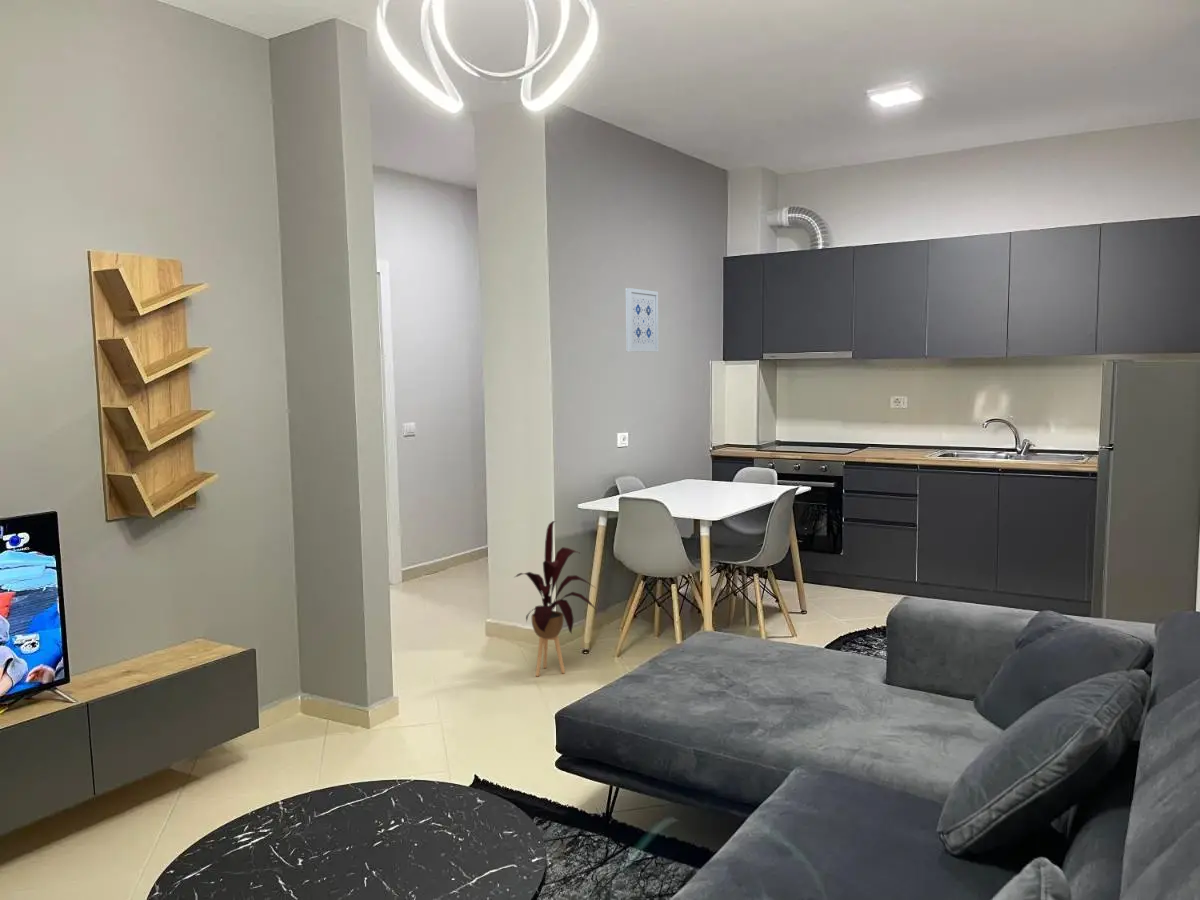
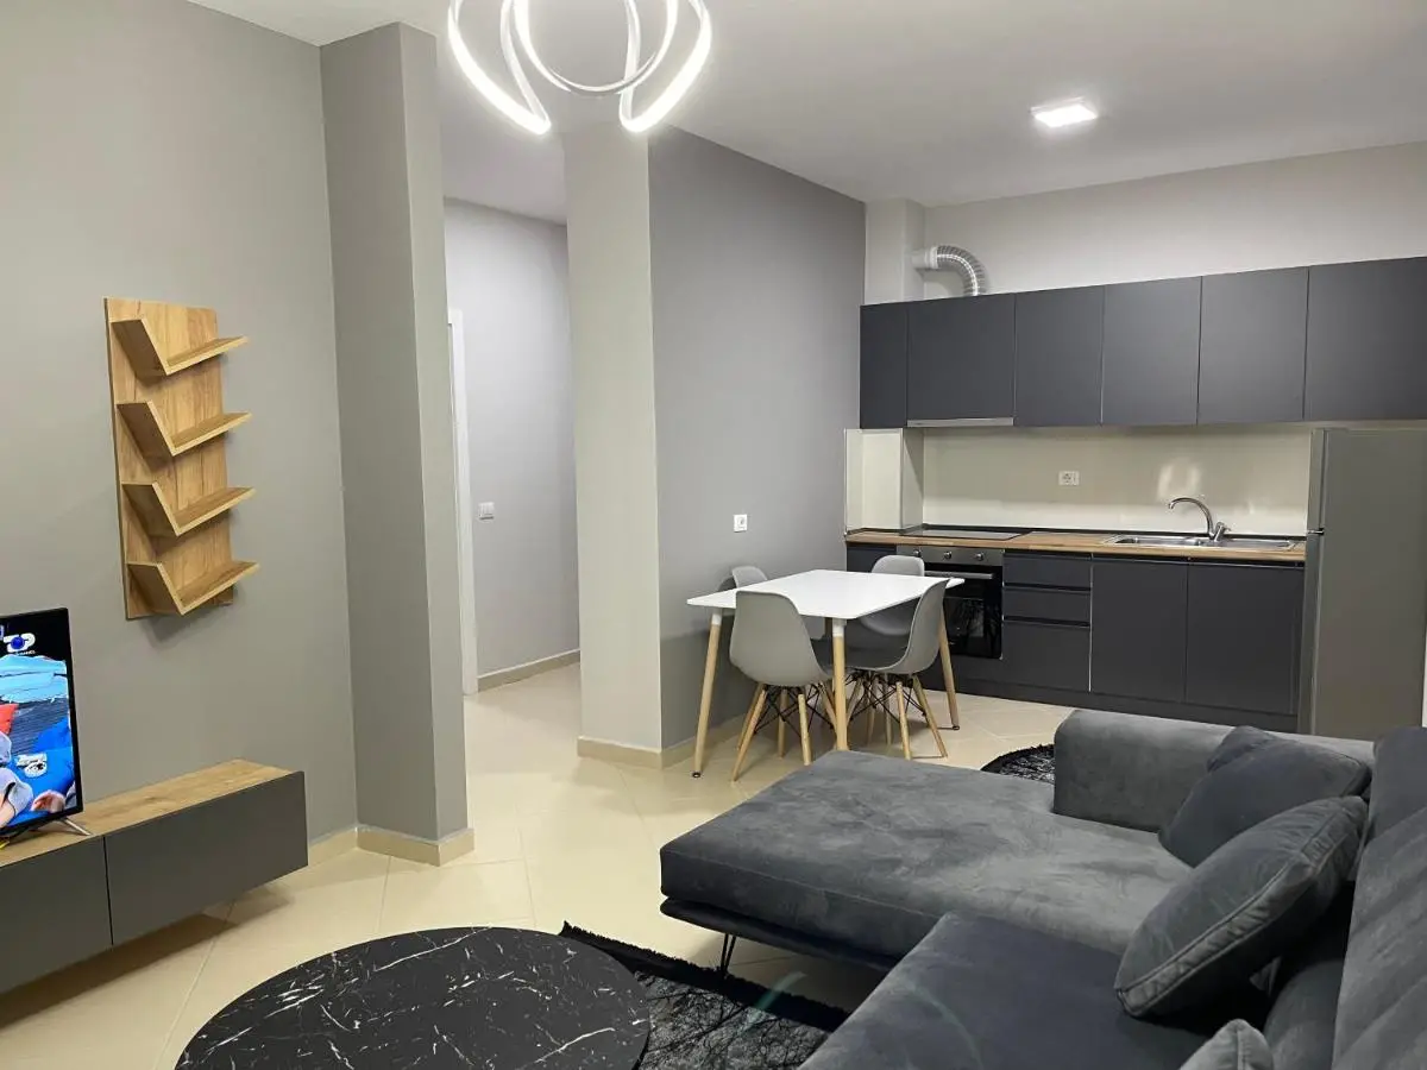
- house plant (555, 599)
- wall art (642, 320)
